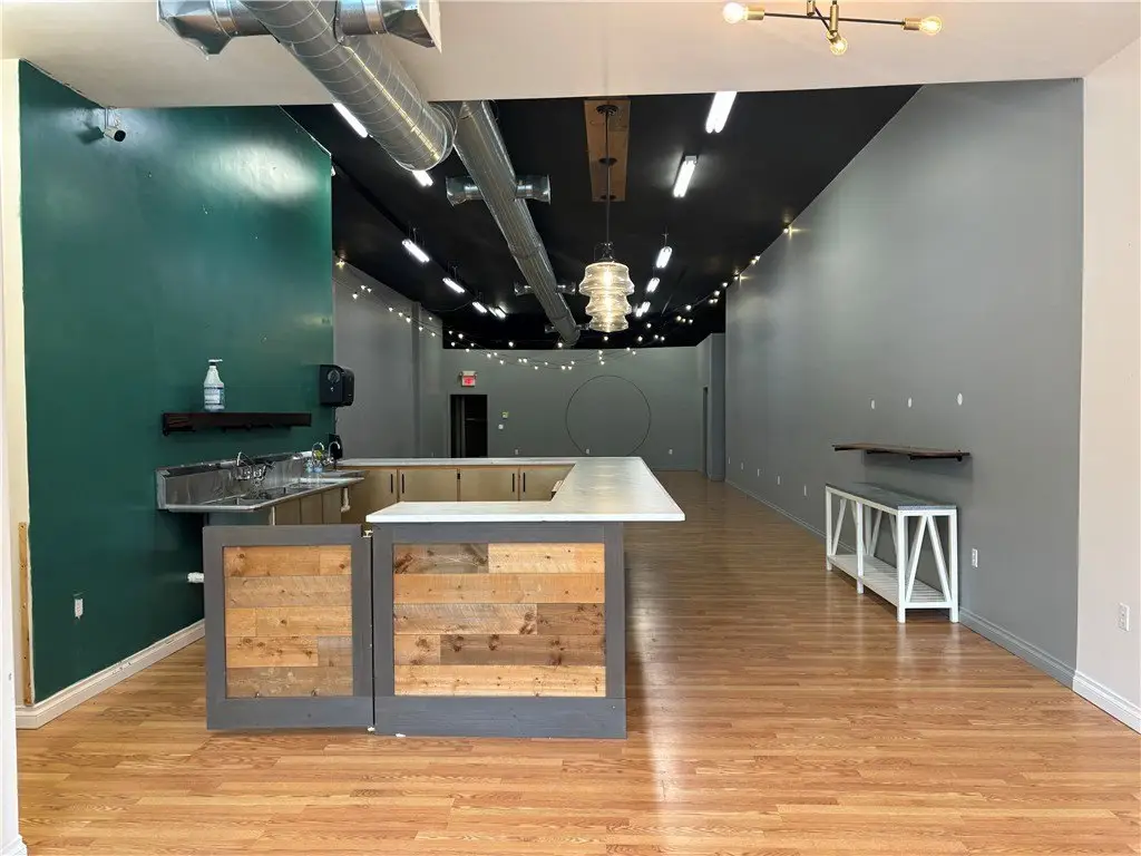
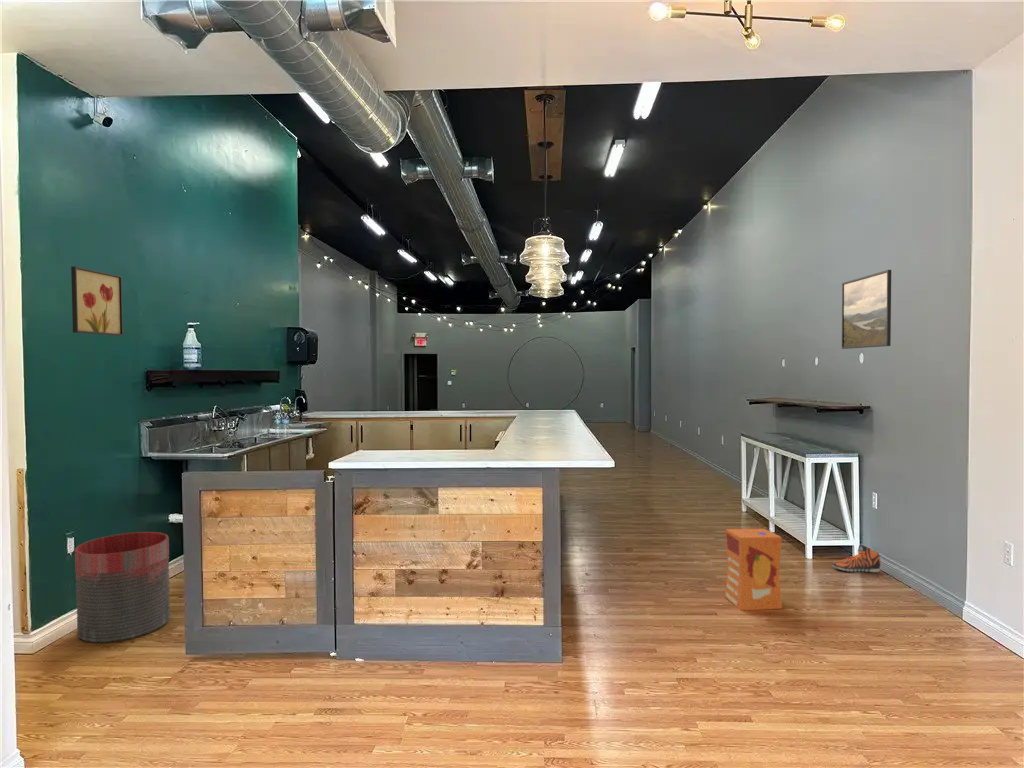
+ wall art (97, 303)
+ sneaker (855, 557)
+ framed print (864, 312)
+ trash can (124, 584)
+ carton (752, 567)
